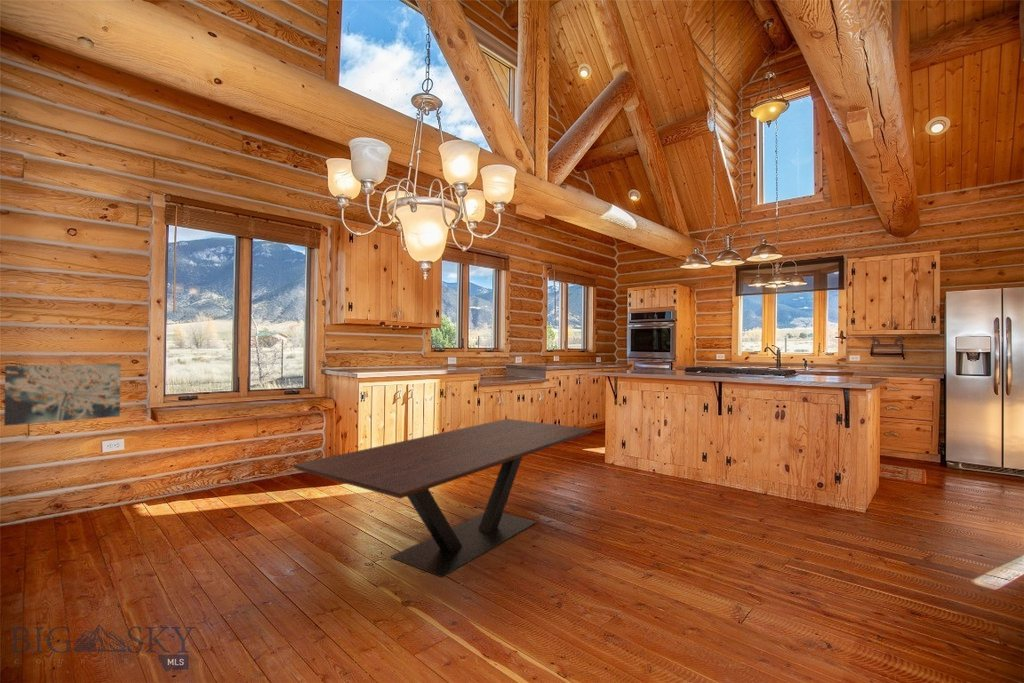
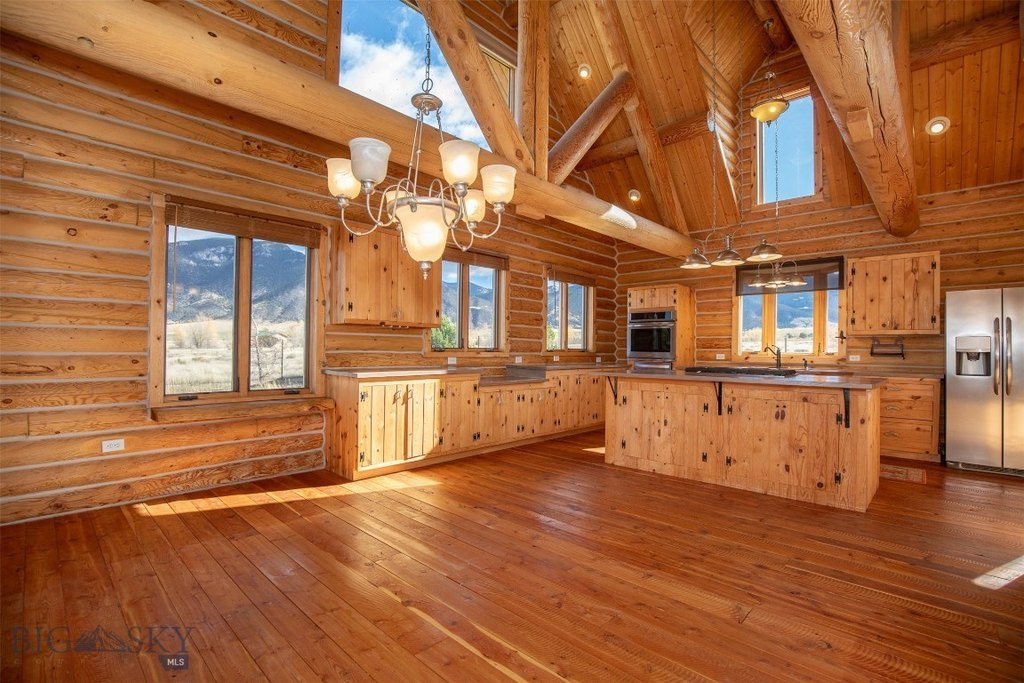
- dining table (467, 475)
- wall art (66, 392)
